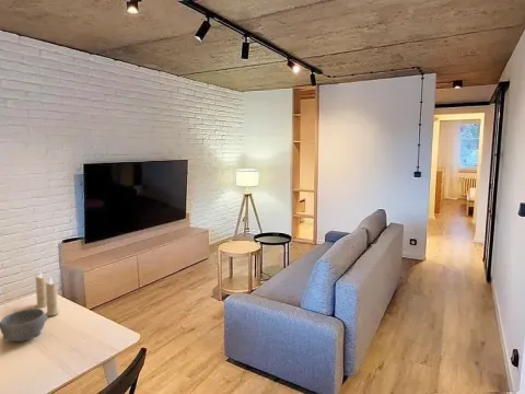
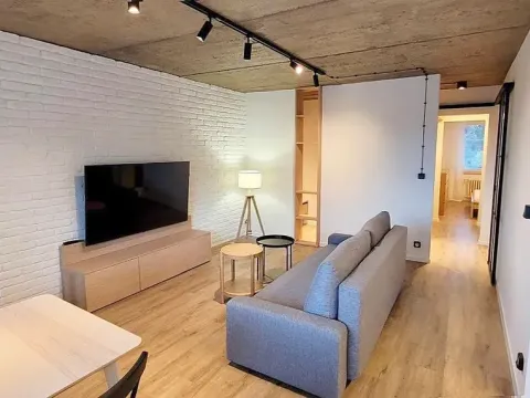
- candle (46, 291)
- bowl (23, 326)
